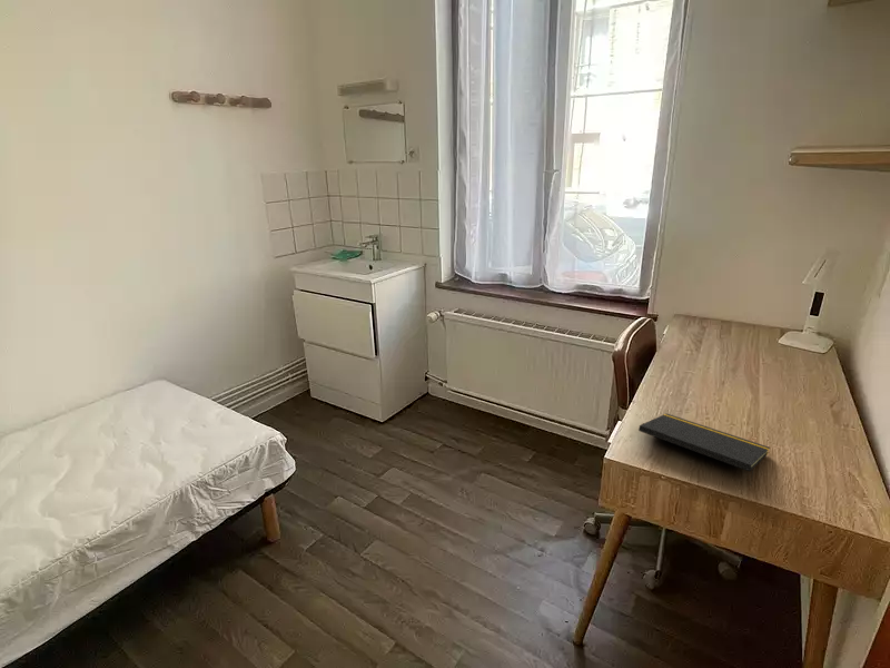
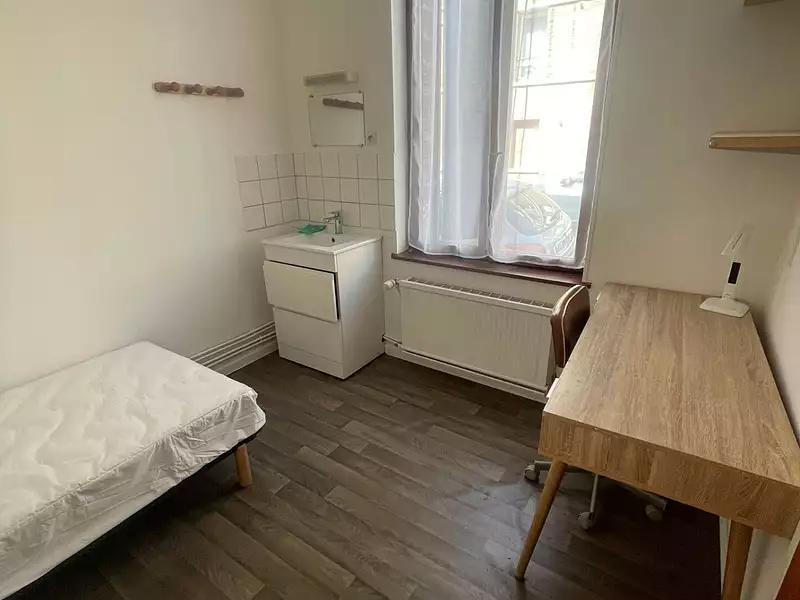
- notepad (702, 439)
